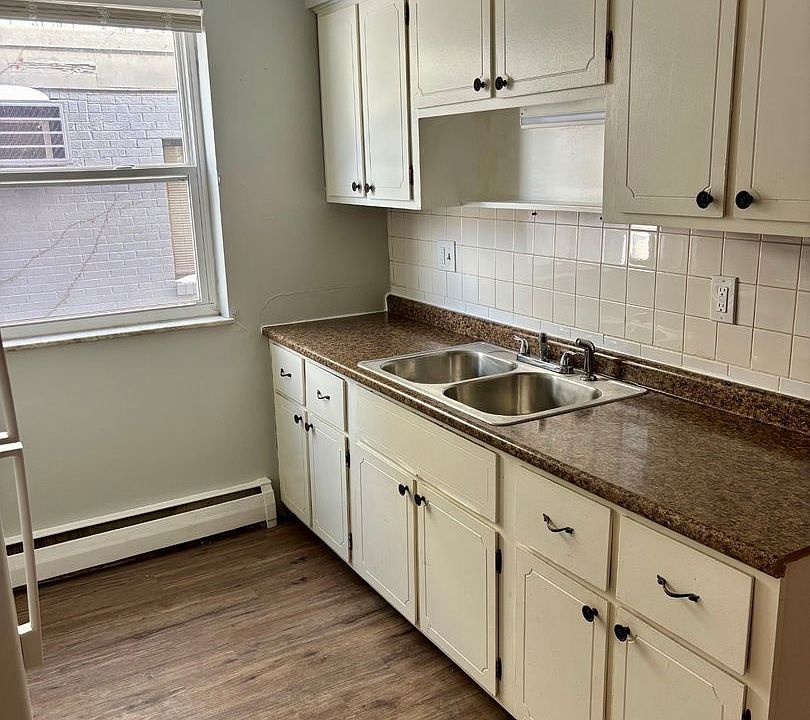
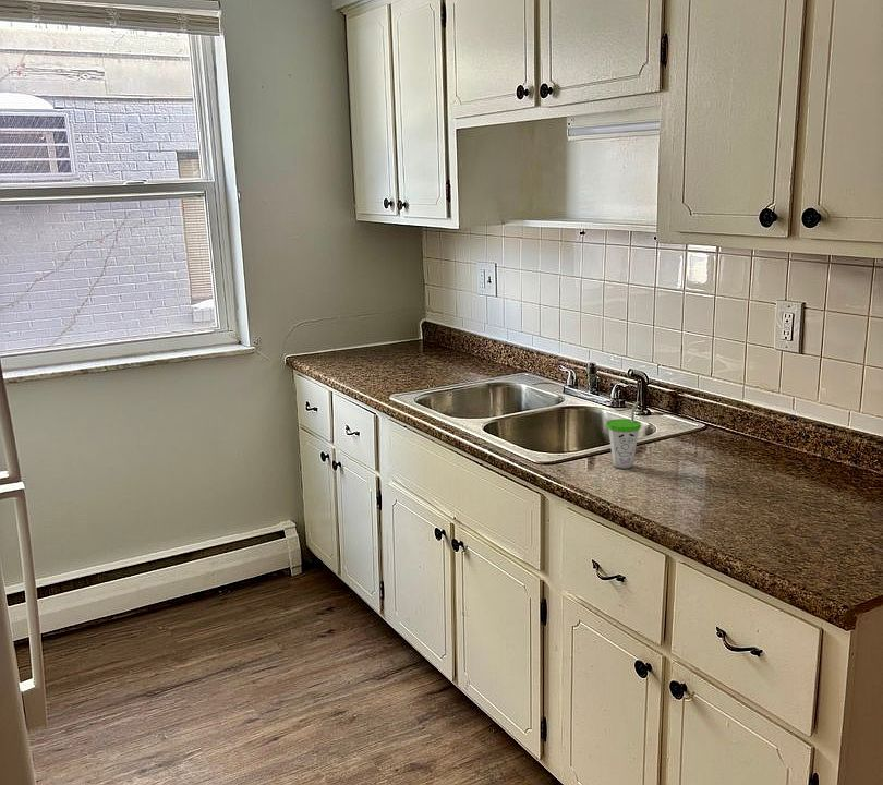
+ cup (624, 434)
